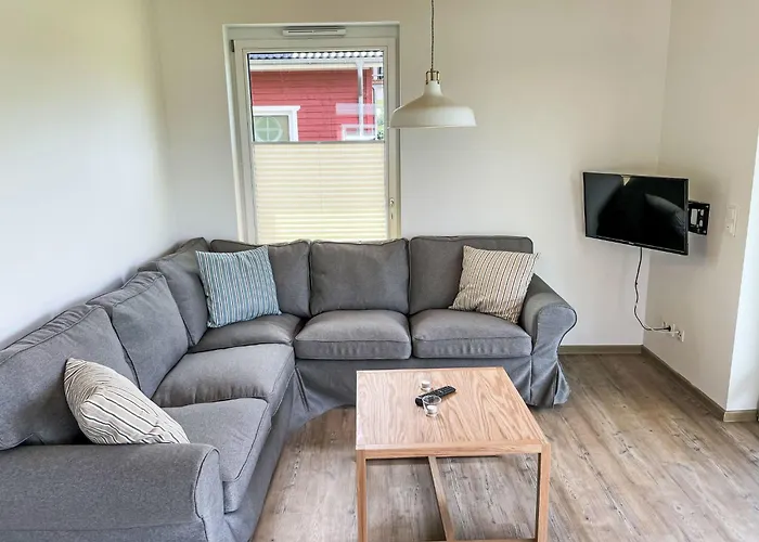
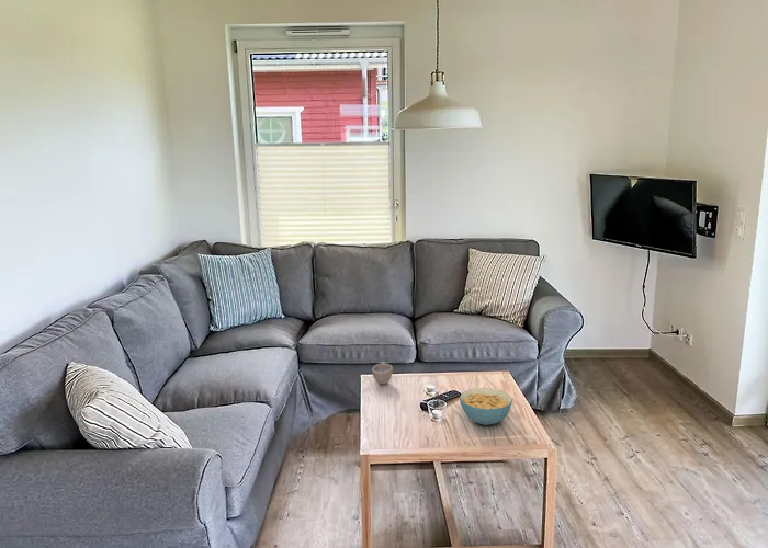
+ cup (382, 374)
+ cereal bowl (485, 410)
